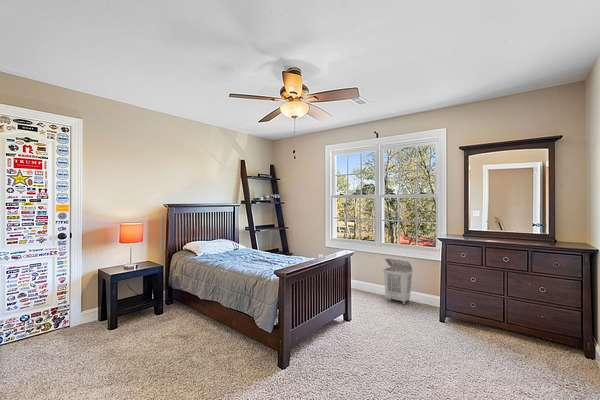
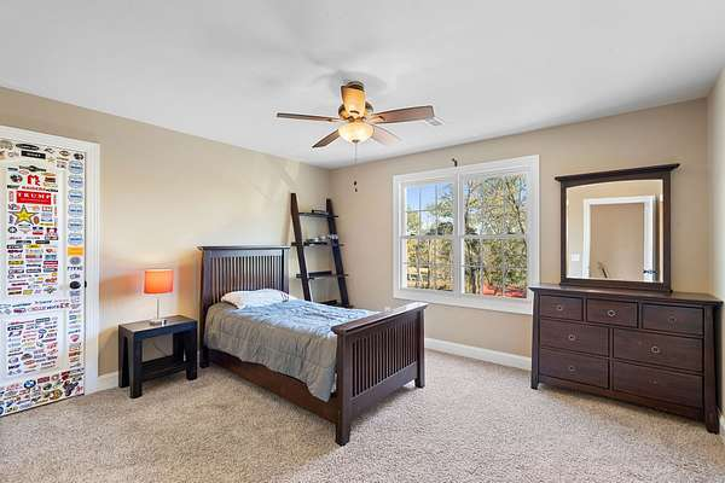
- laundry basket (397, 279)
